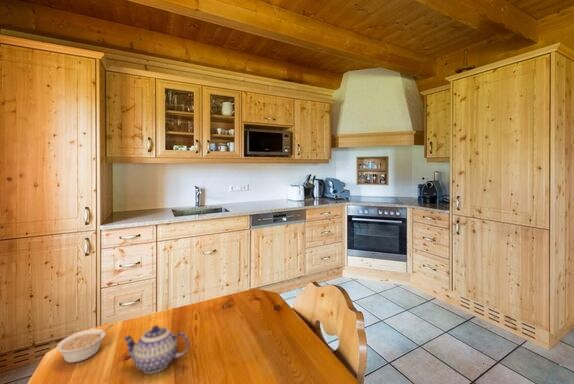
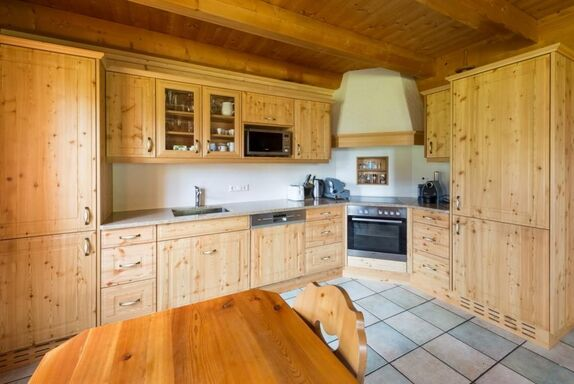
- teapot (156, 345)
- legume (83, 344)
